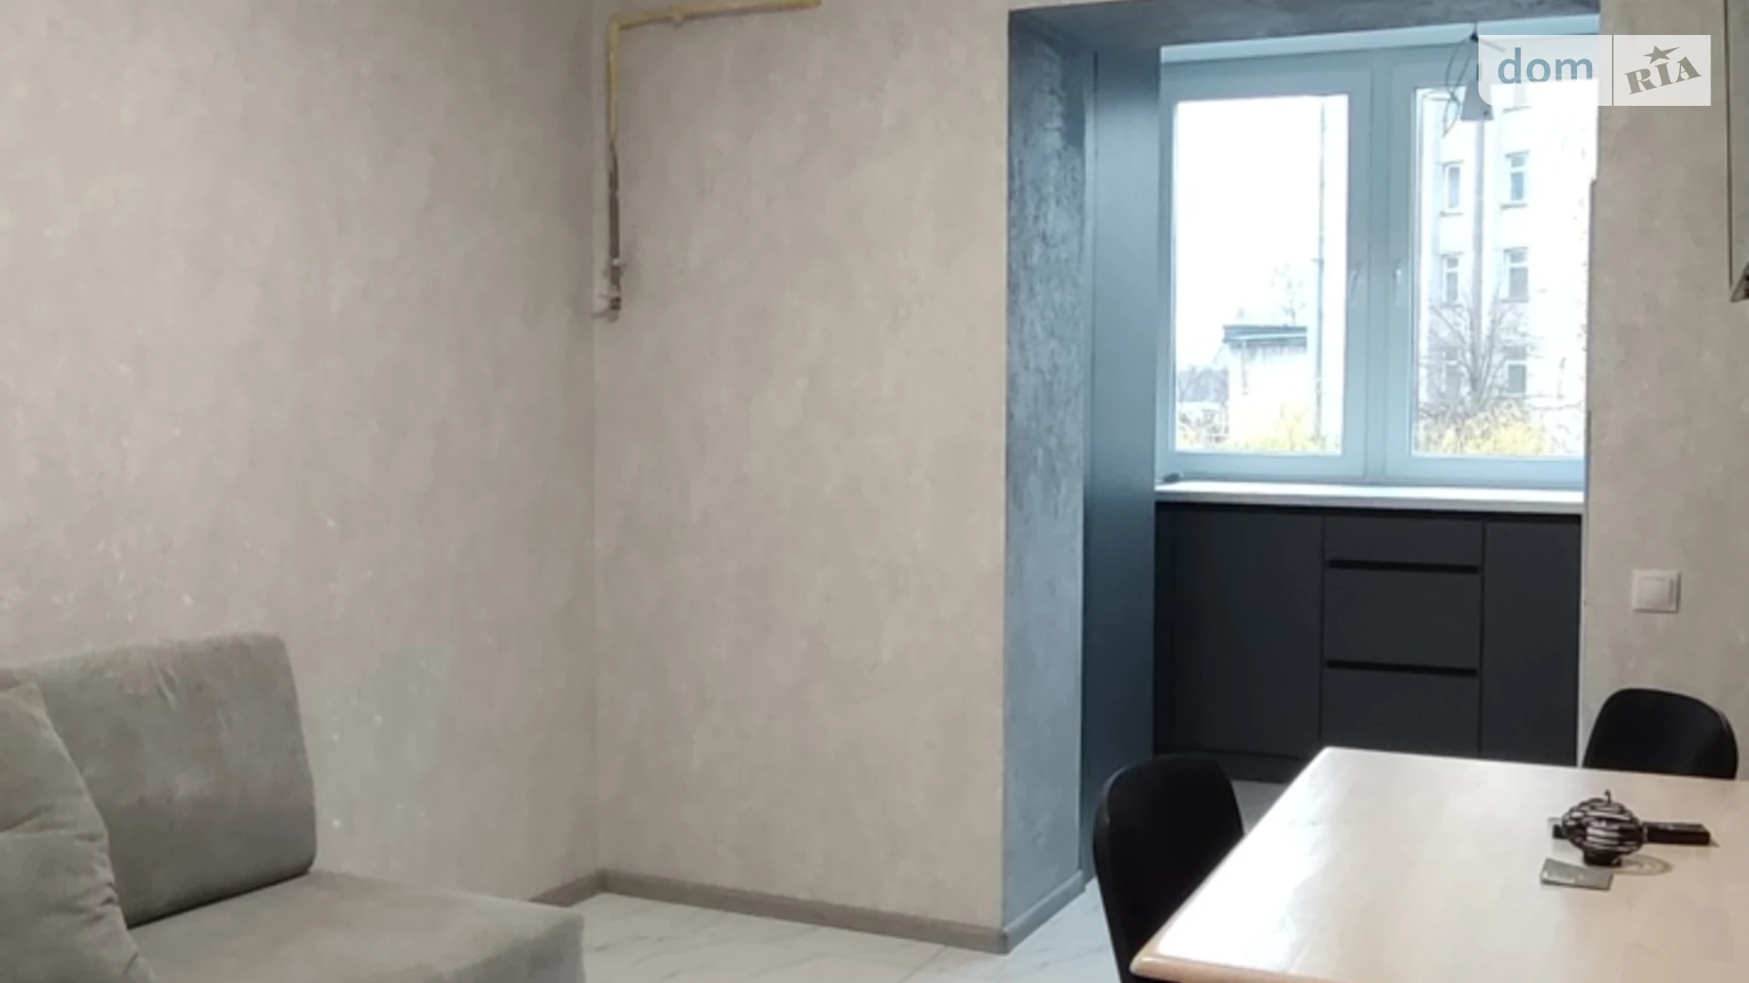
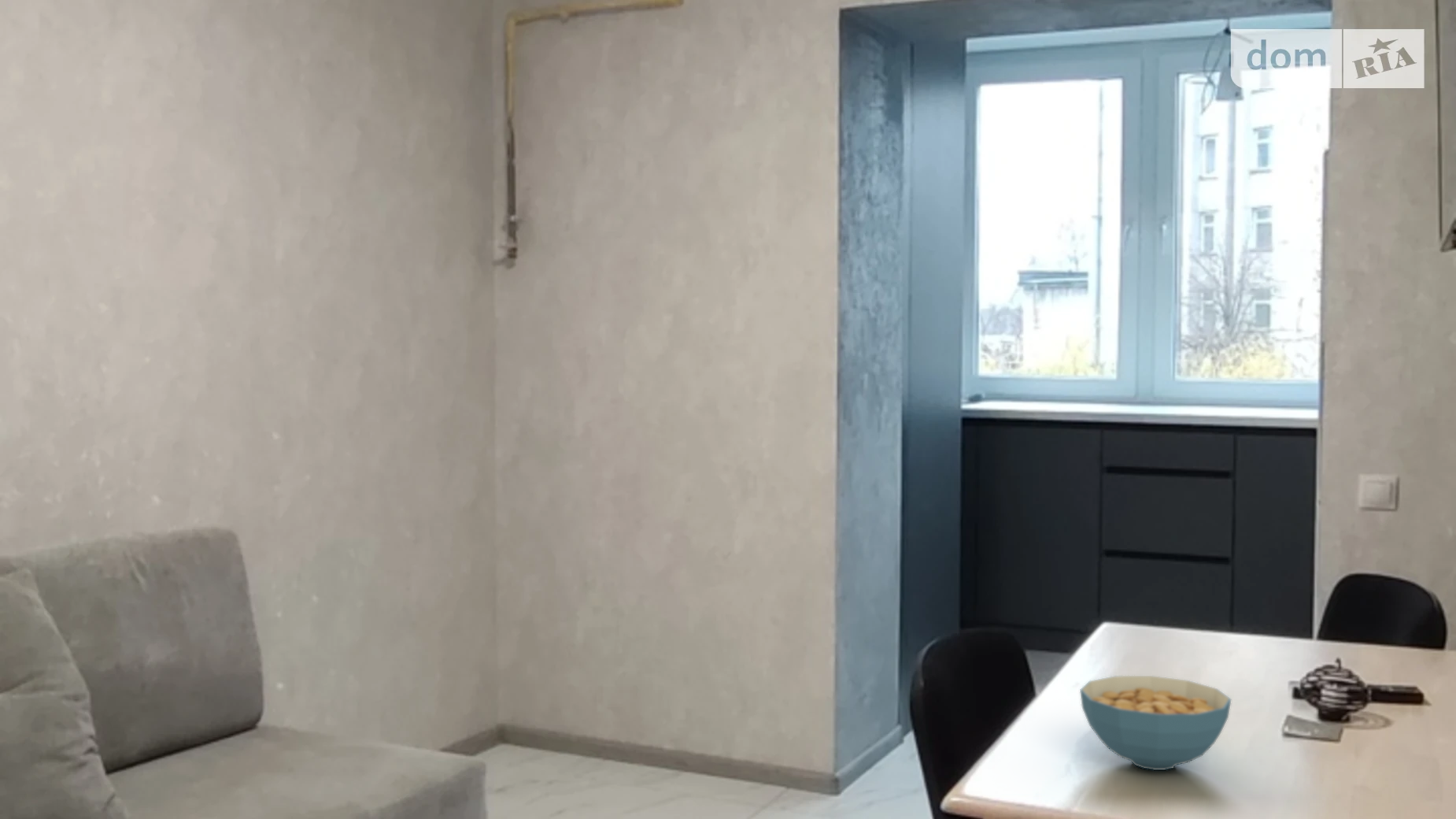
+ cereal bowl (1154, 728)
